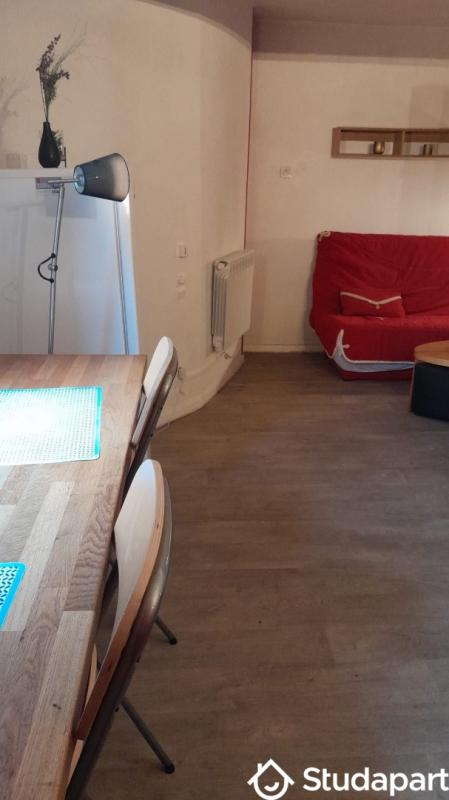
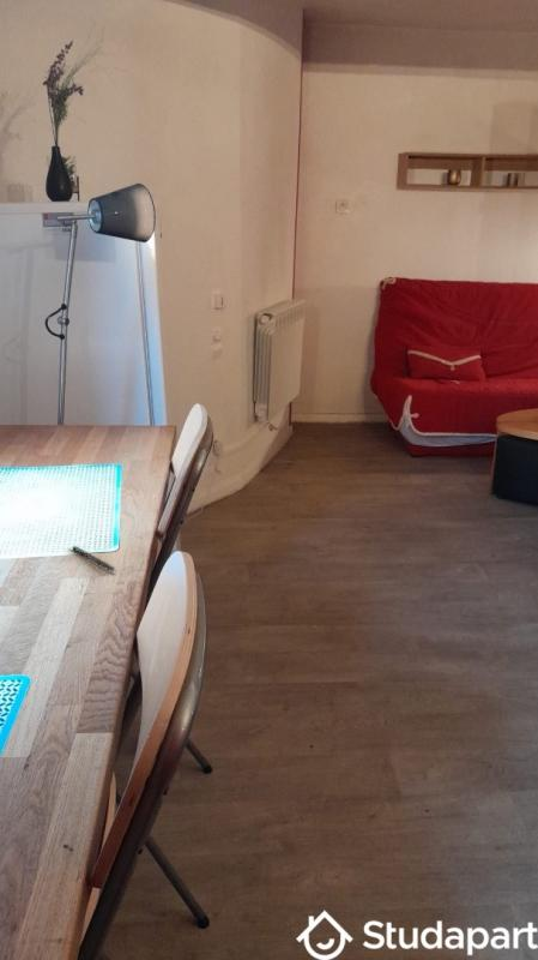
+ pen (91, 557)
